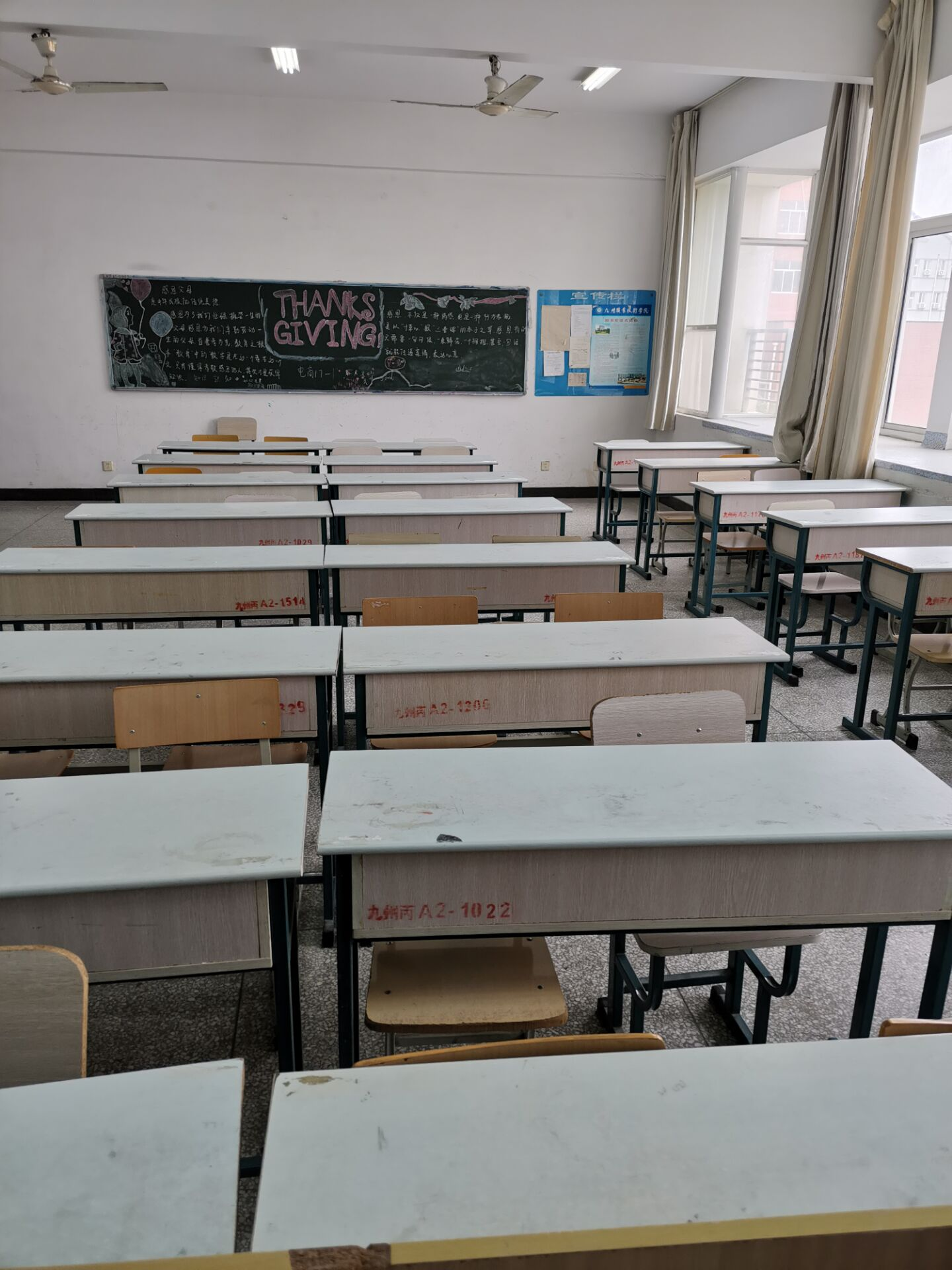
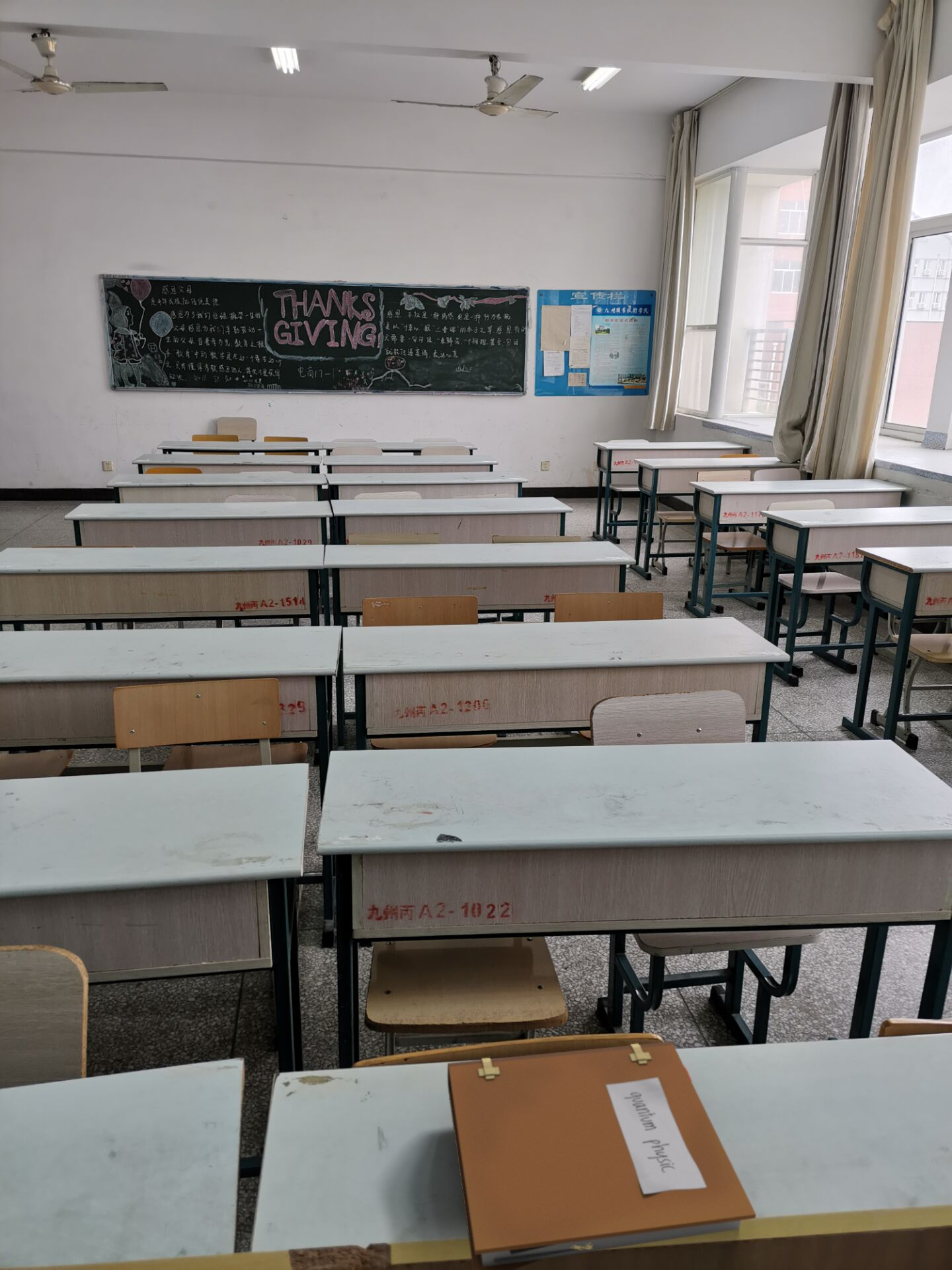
+ notebook (592, 1141)
